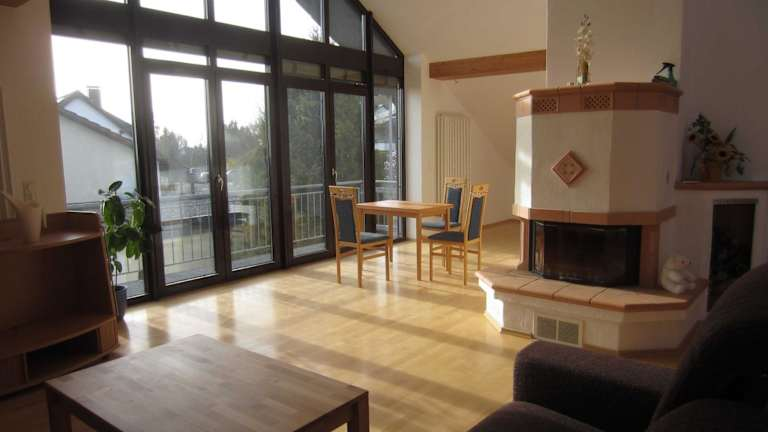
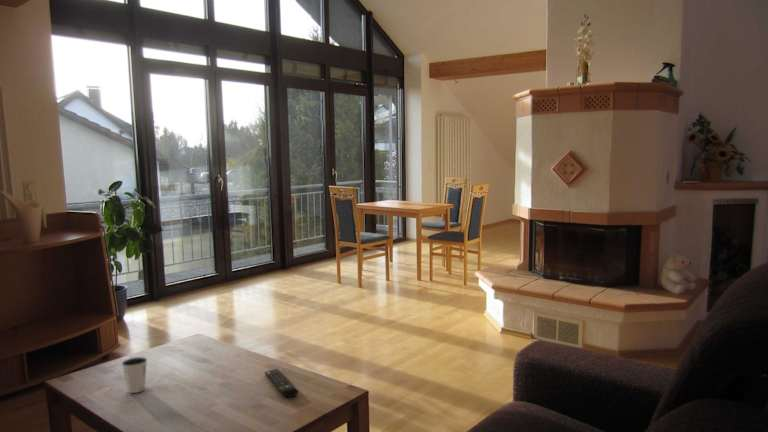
+ remote control (280, 382)
+ dixie cup (135, 375)
